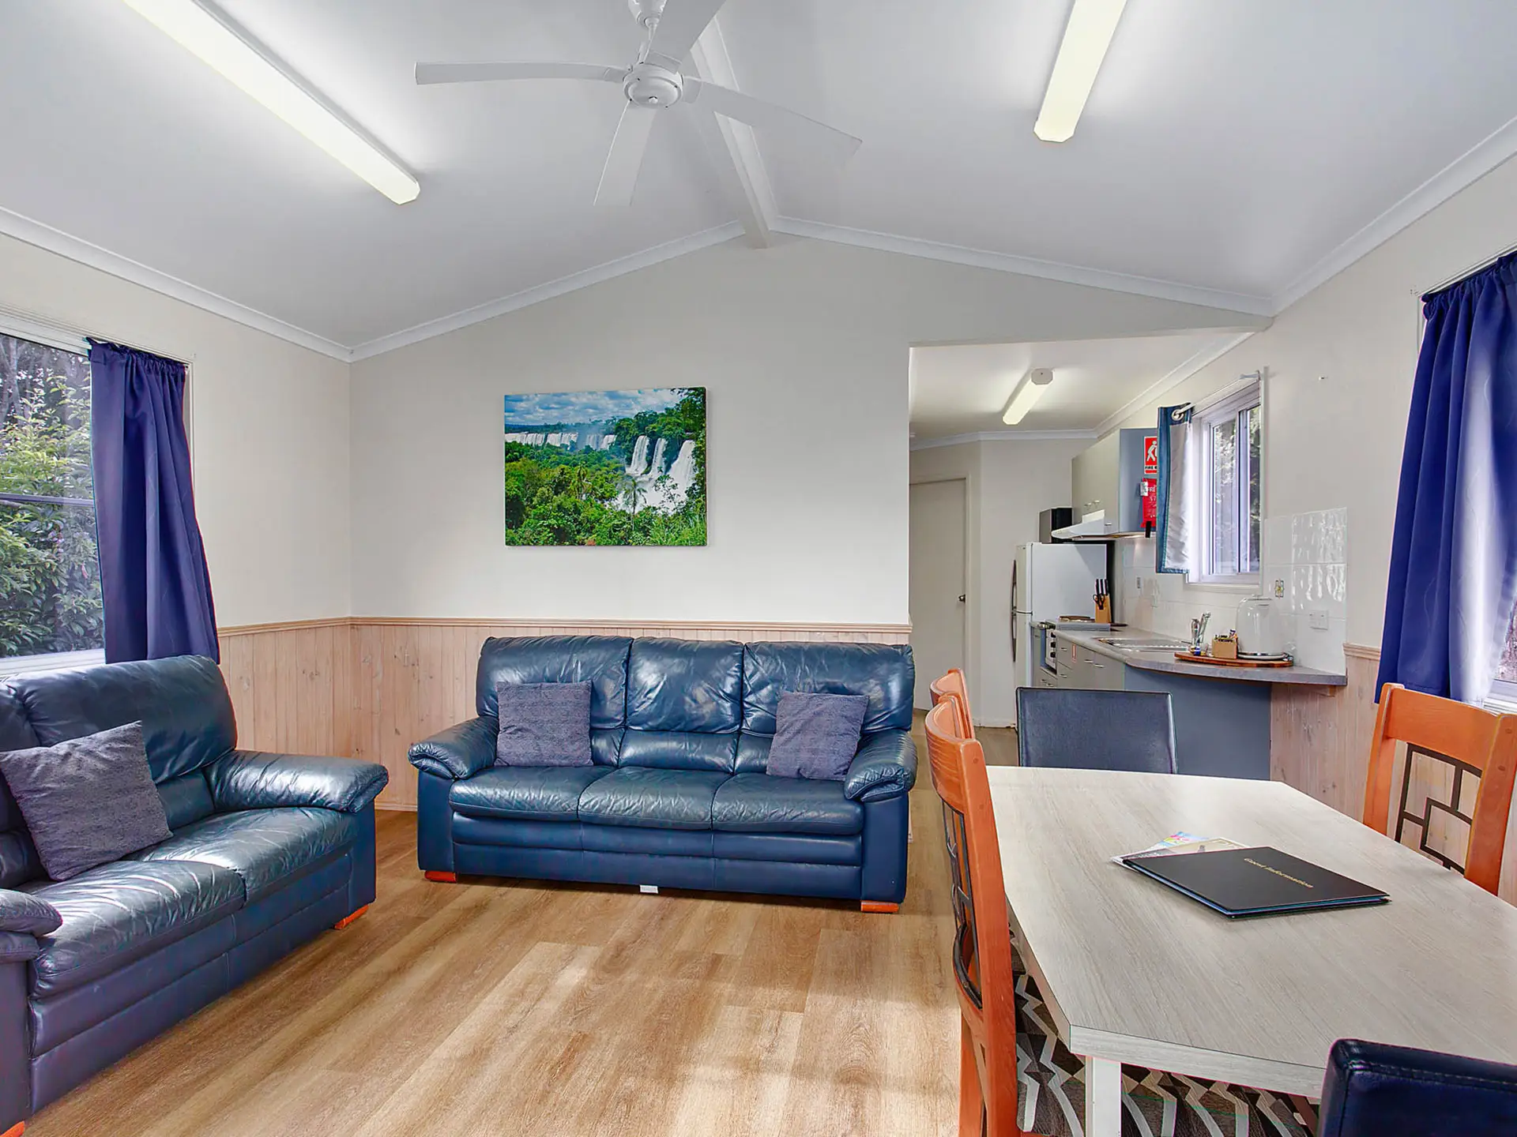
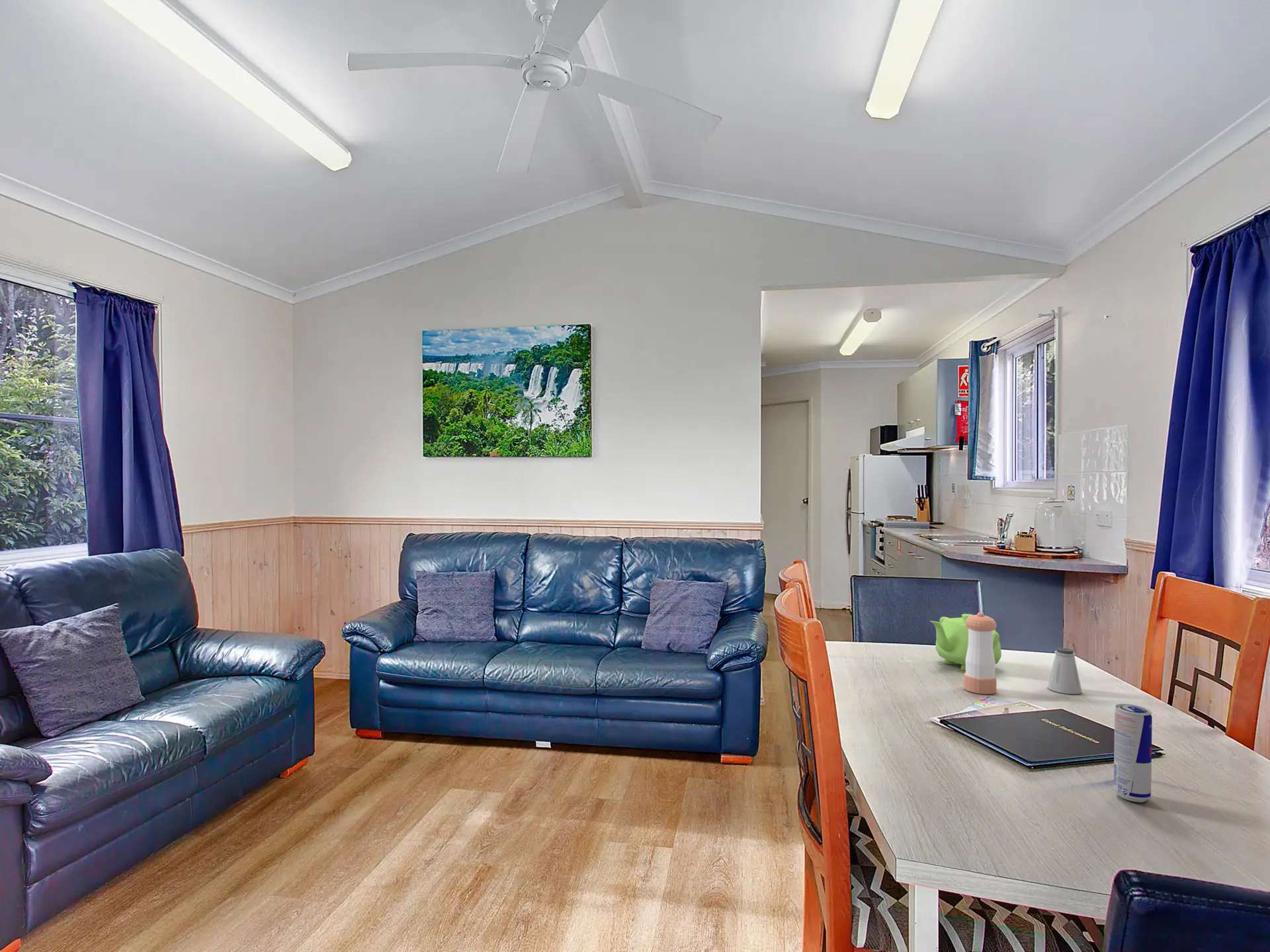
+ beverage can (1132, 752)
+ pepper shaker (980, 651)
+ saltshaker (1064, 669)
+ teapot (959, 641)
